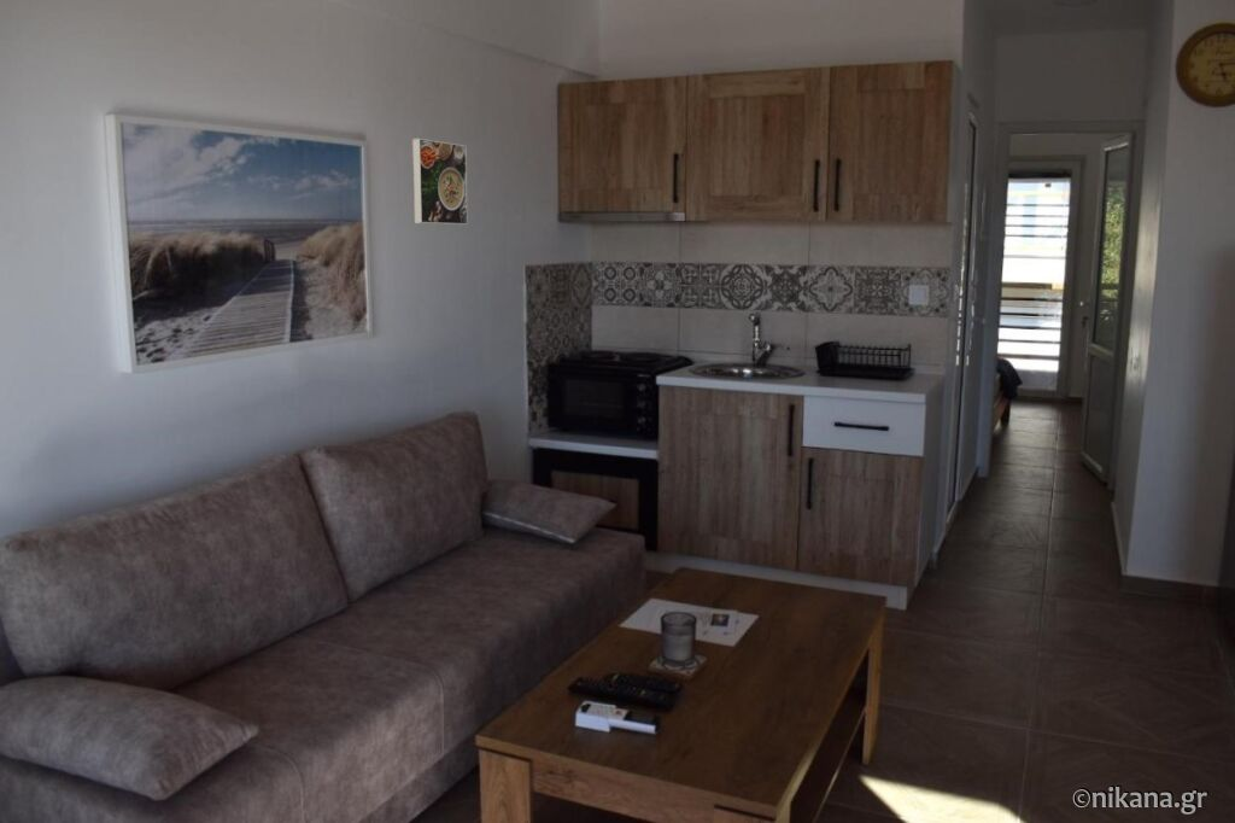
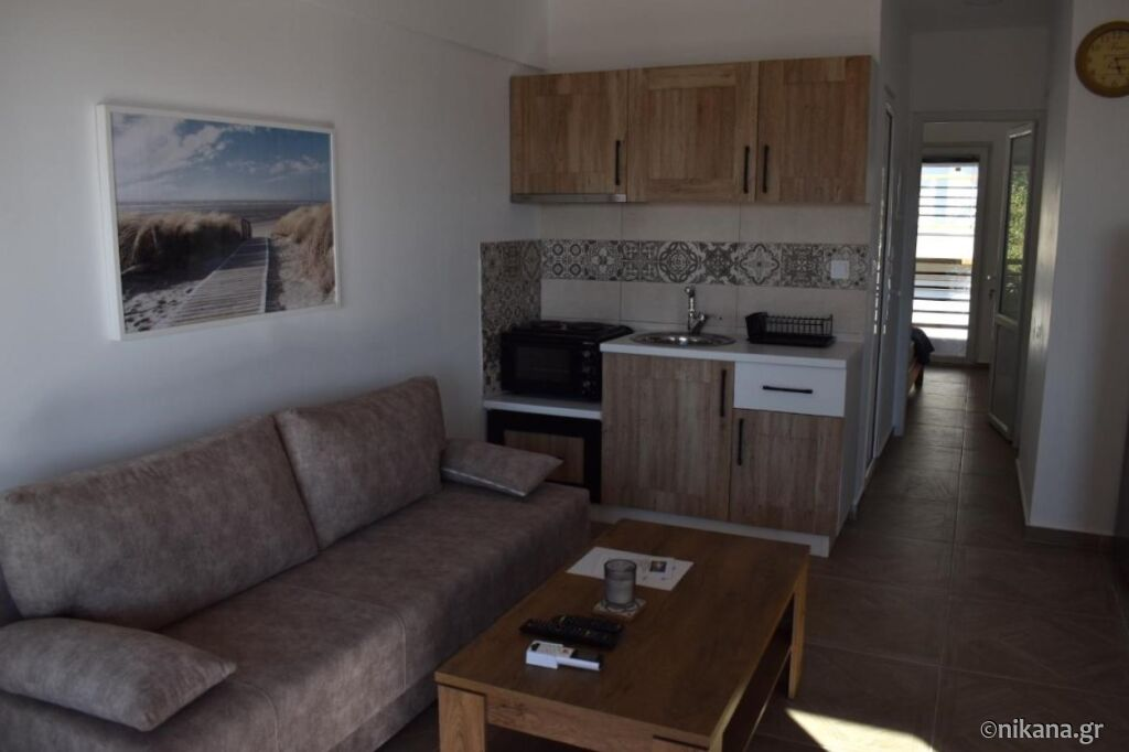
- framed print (440, 182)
